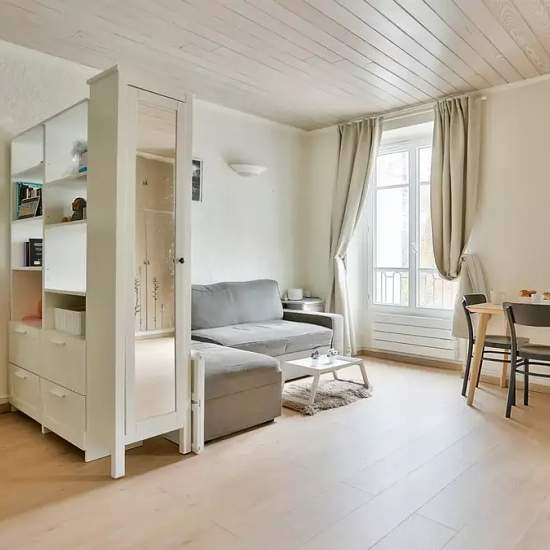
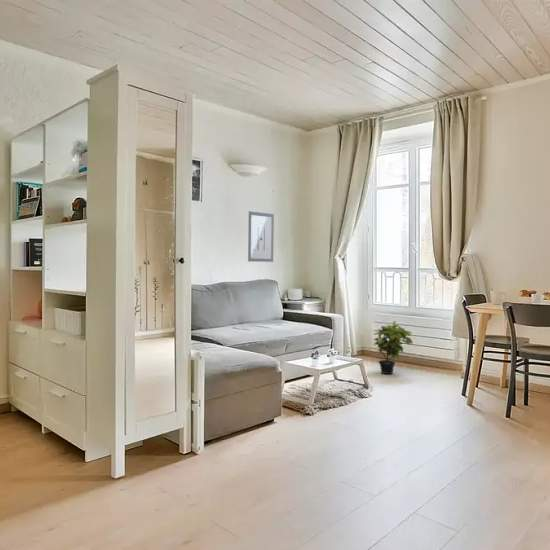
+ wall art (261, 237)
+ potted plant (390, 347)
